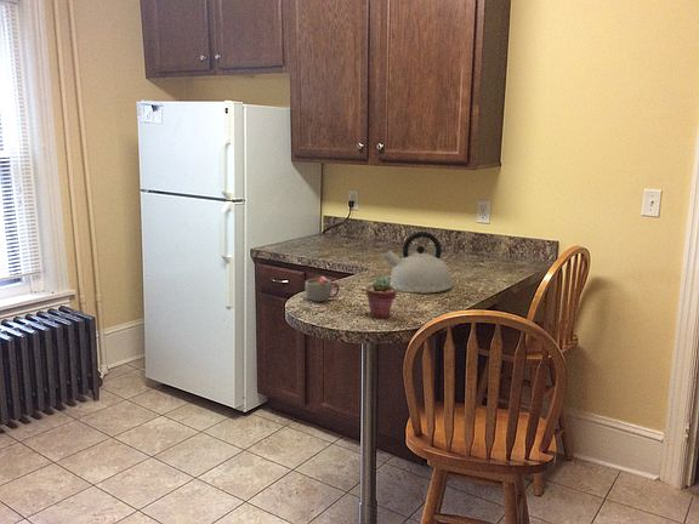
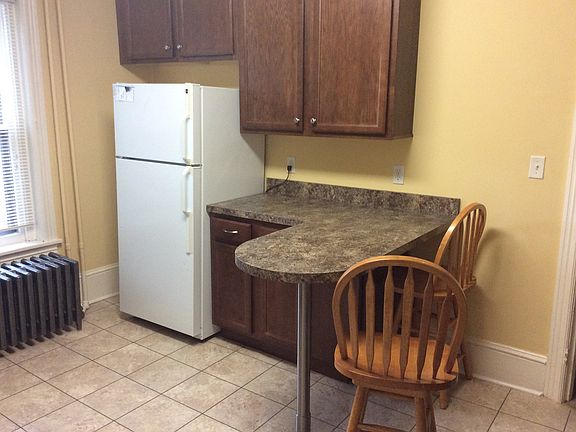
- kettle (417, 258)
- mug (322, 286)
- potted succulent (380, 296)
